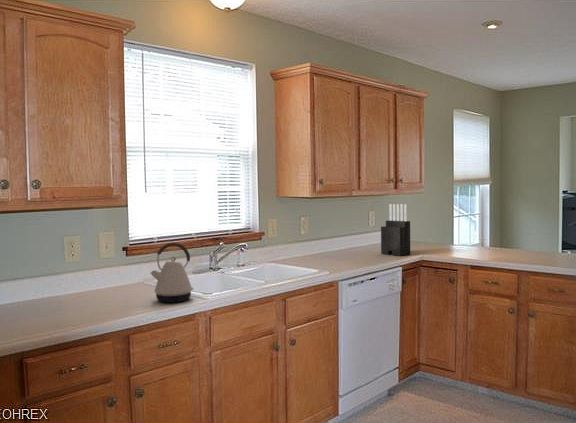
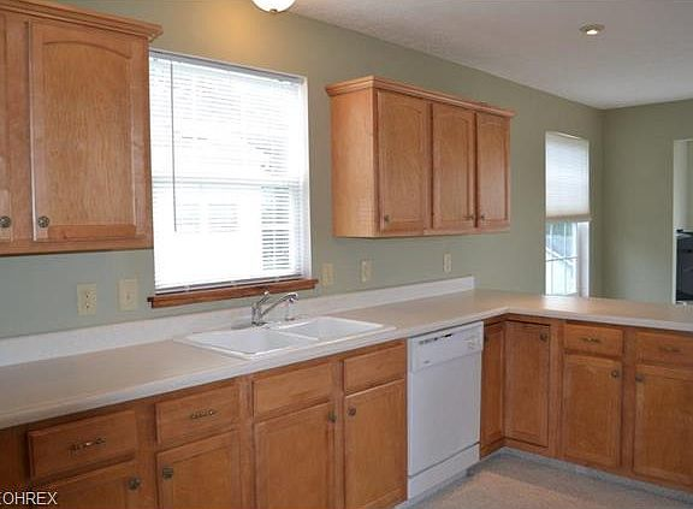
- knife block (394, 229)
- kettle (171, 271)
